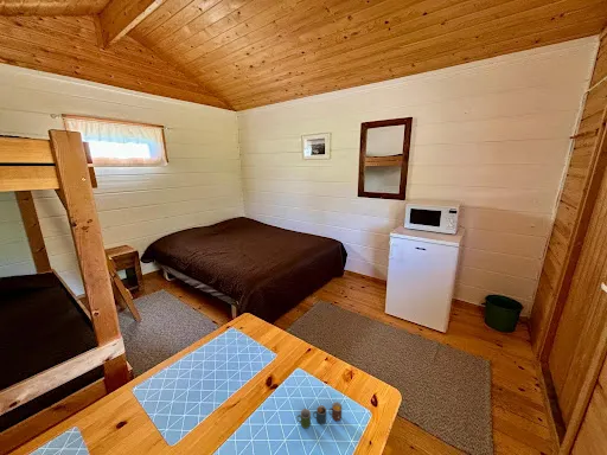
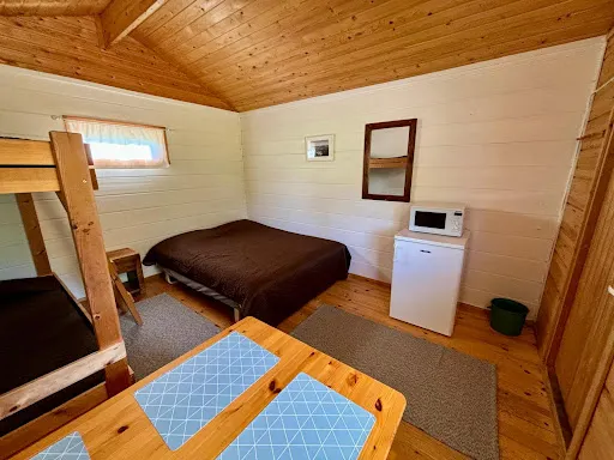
- cup (319, 411)
